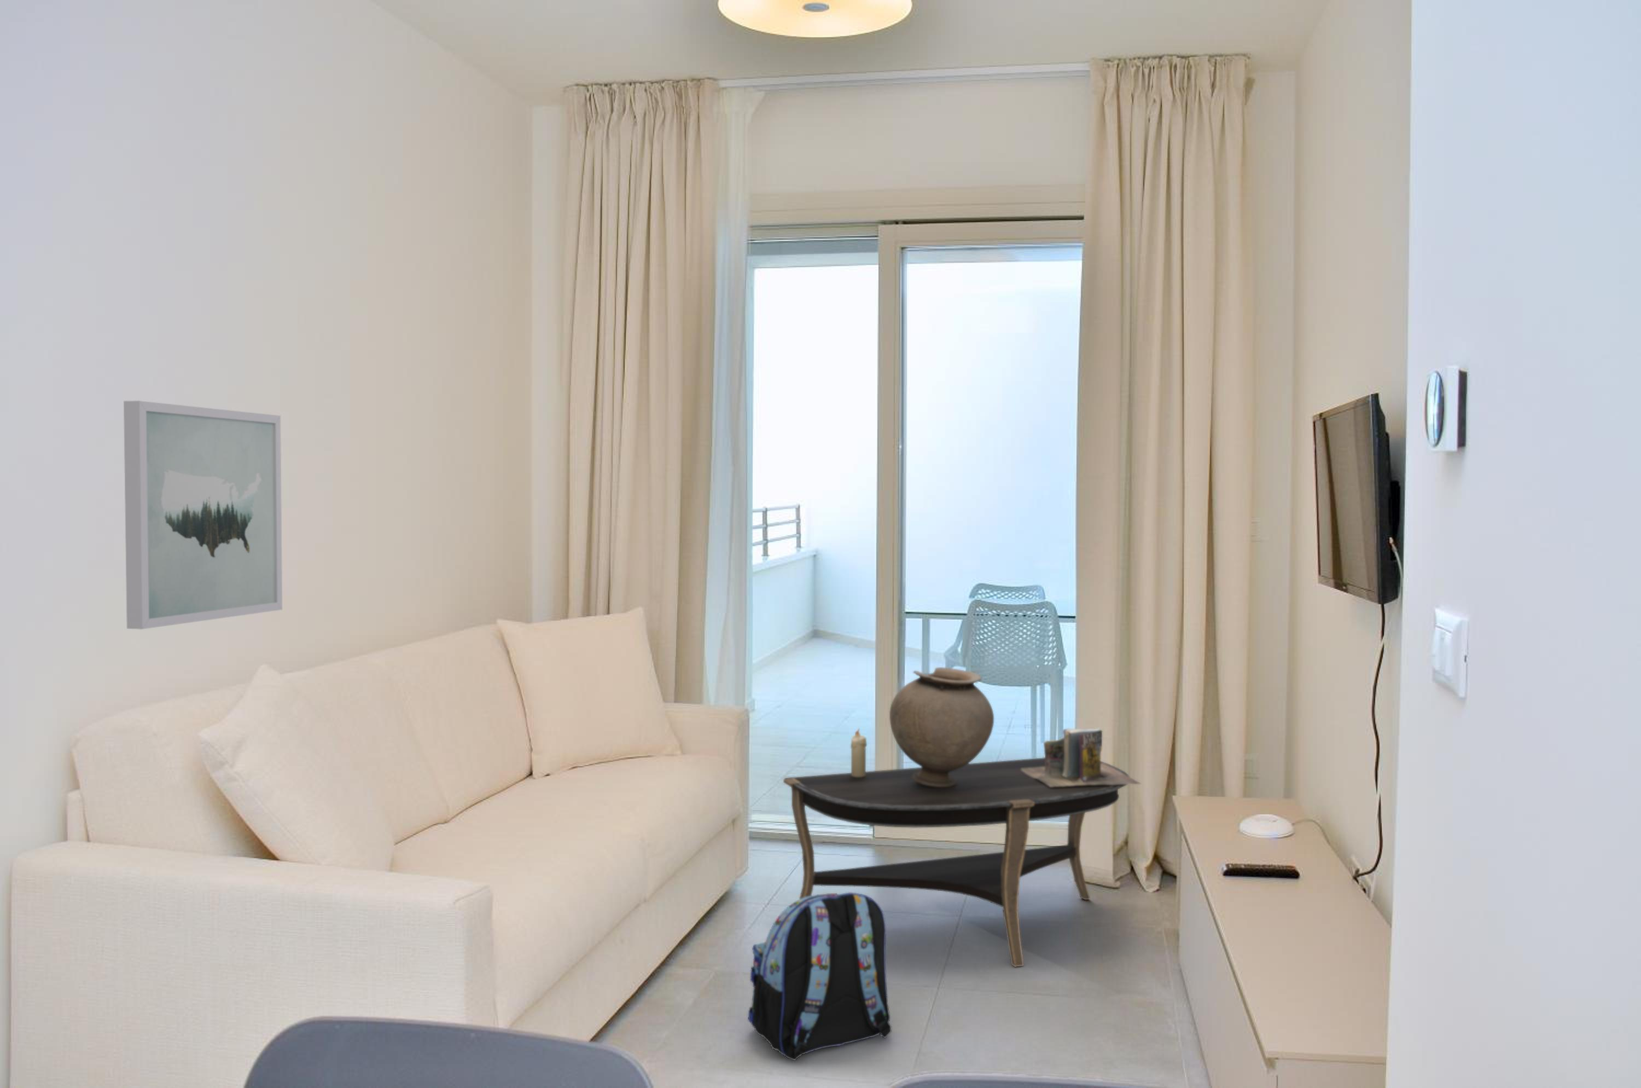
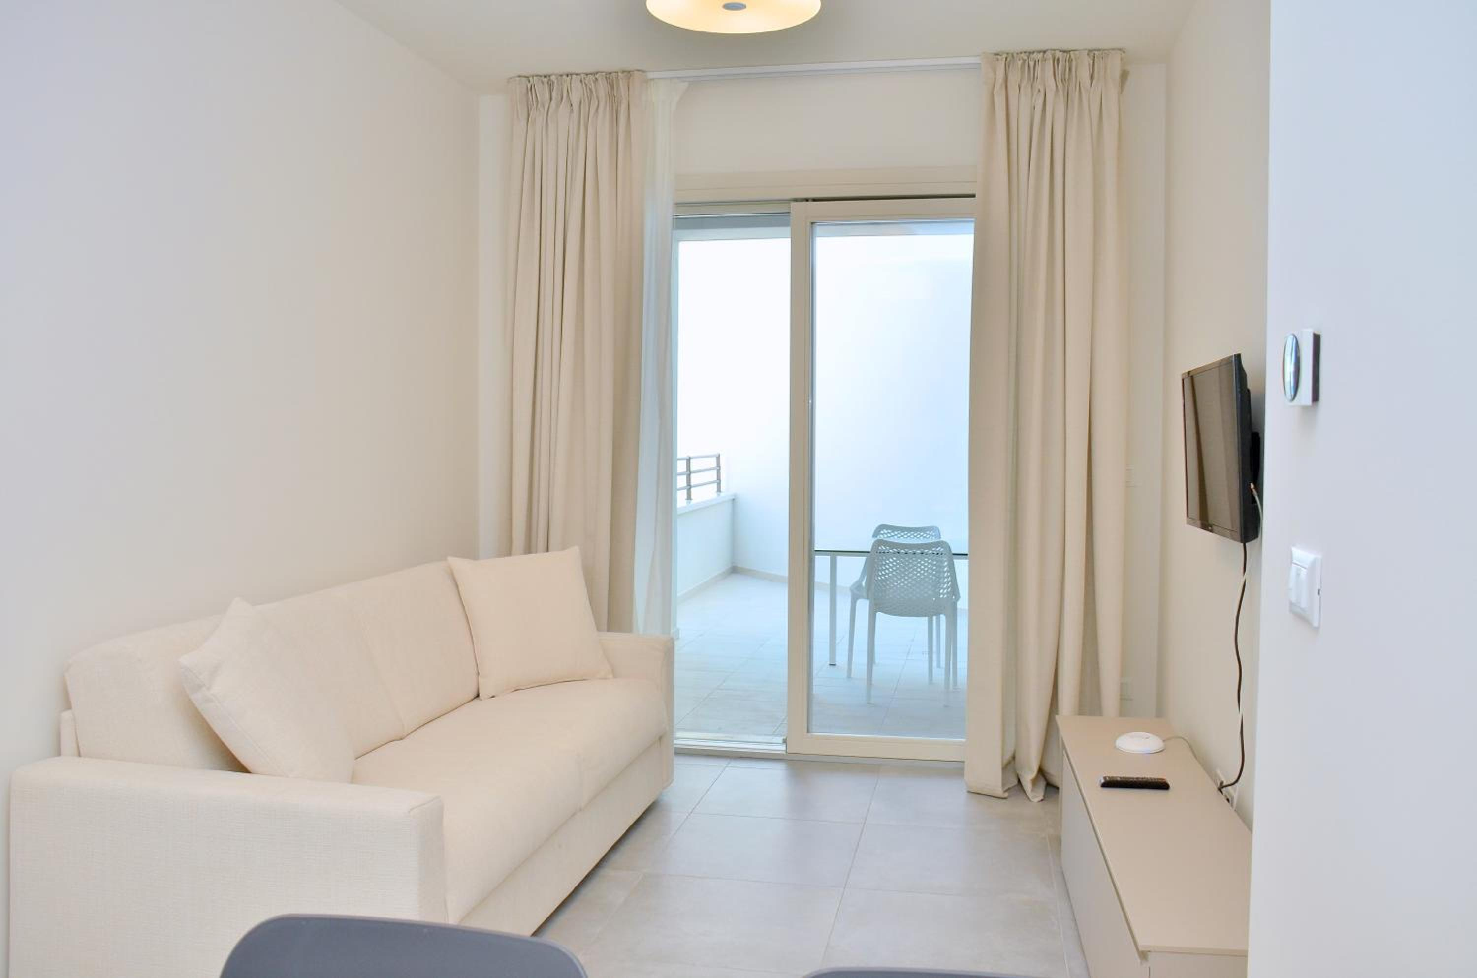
- books (1078, 750)
- backpack (818, 962)
- coffee table (978, 861)
- vase (942, 726)
- wall art (210, 514)
- candle (859, 750)
